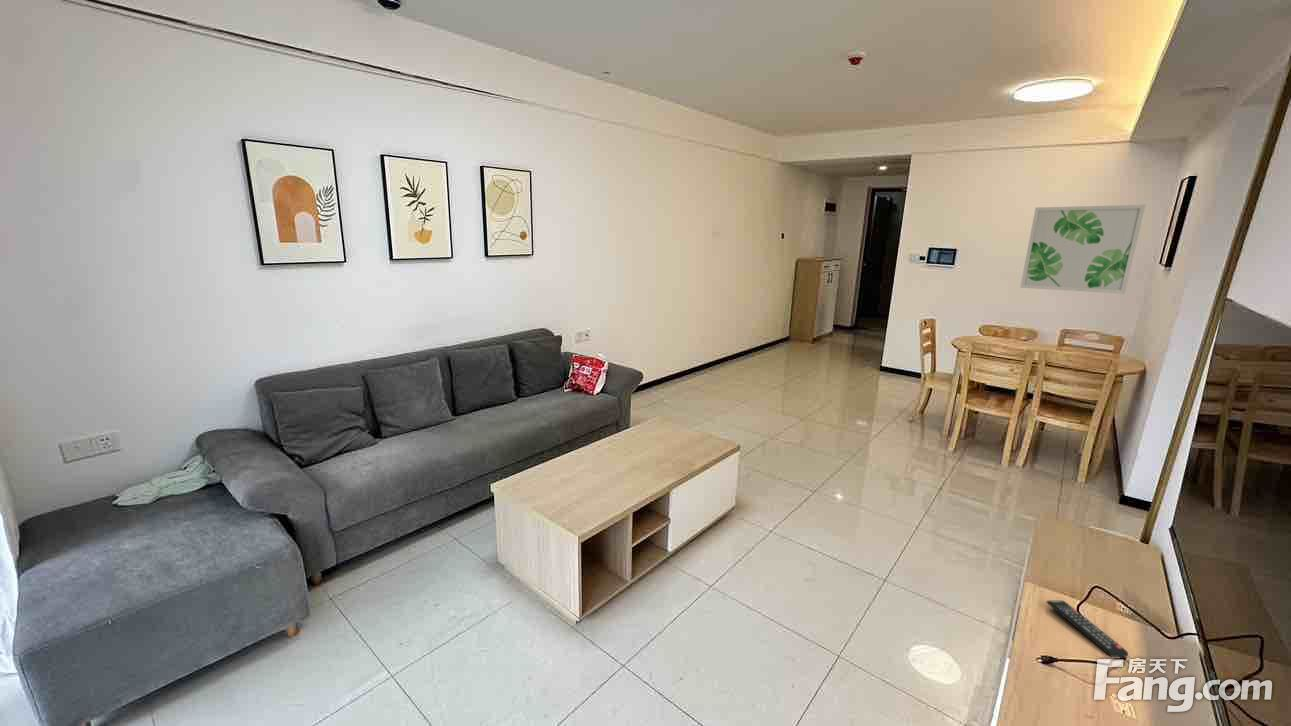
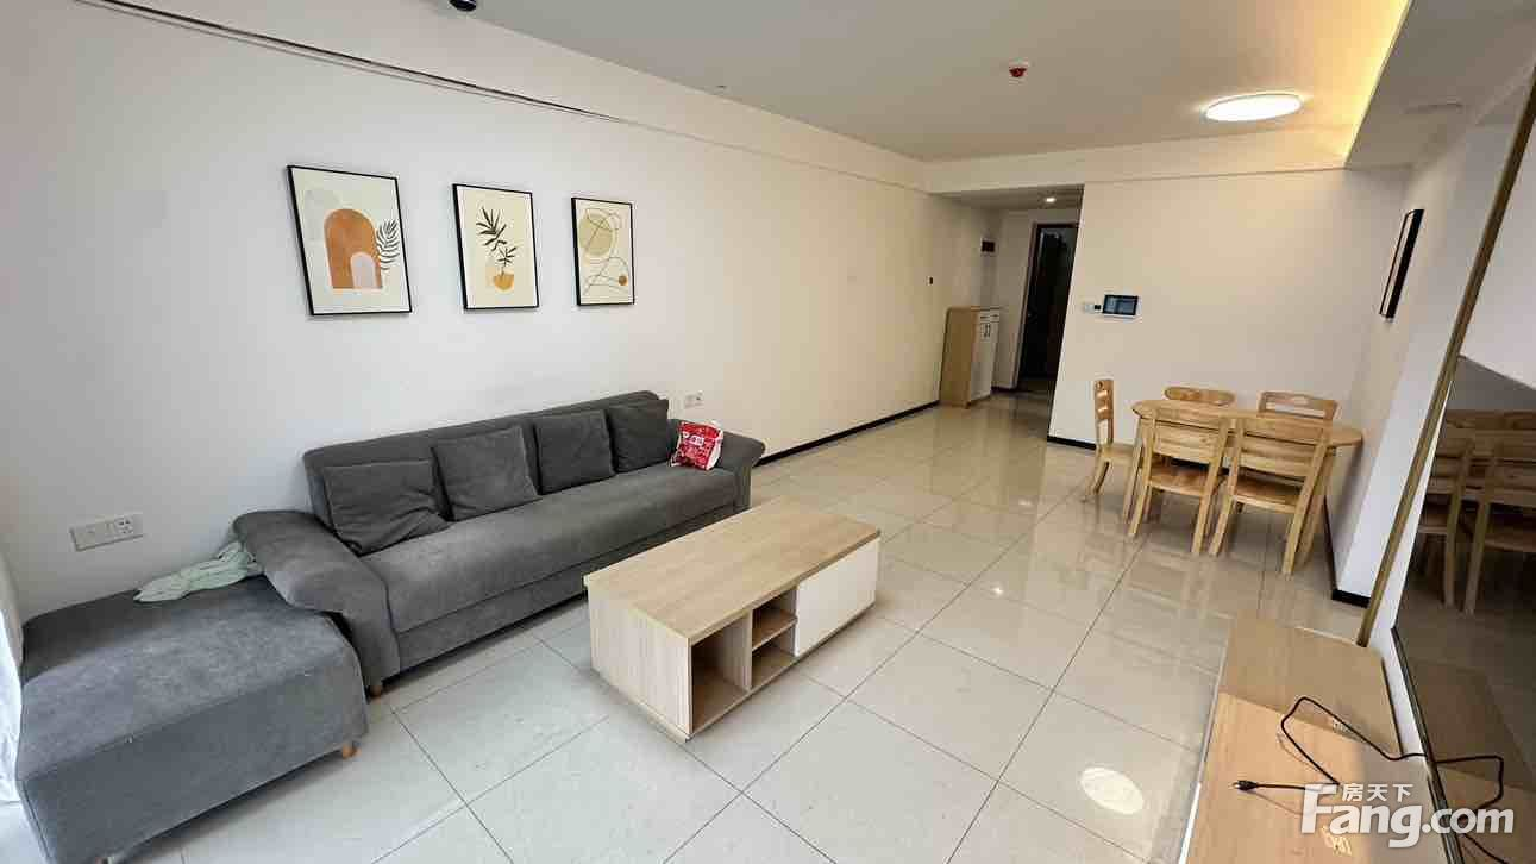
- wall art (1078, 249)
- remote control (1084, 626)
